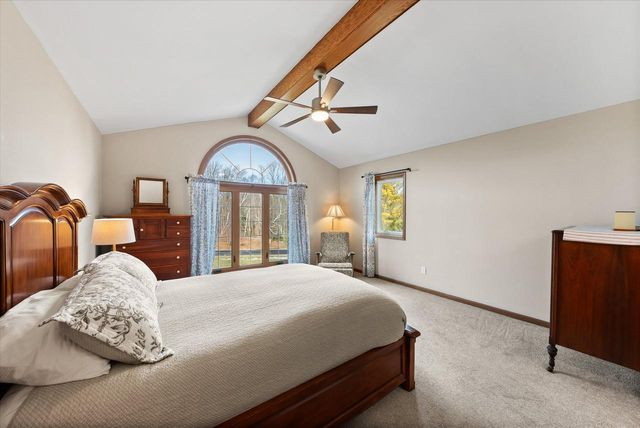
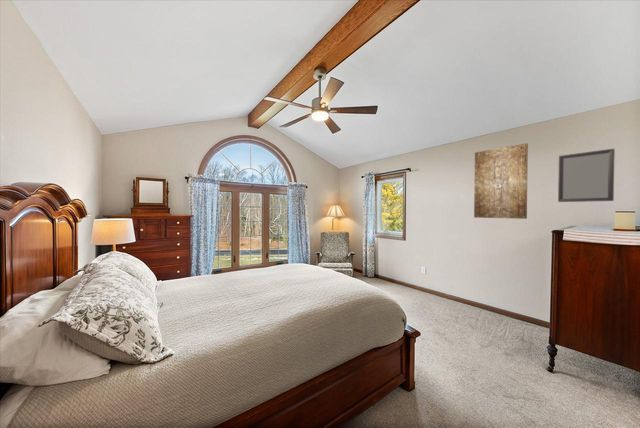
+ home mirror (584, 177)
+ wall art (499, 183)
